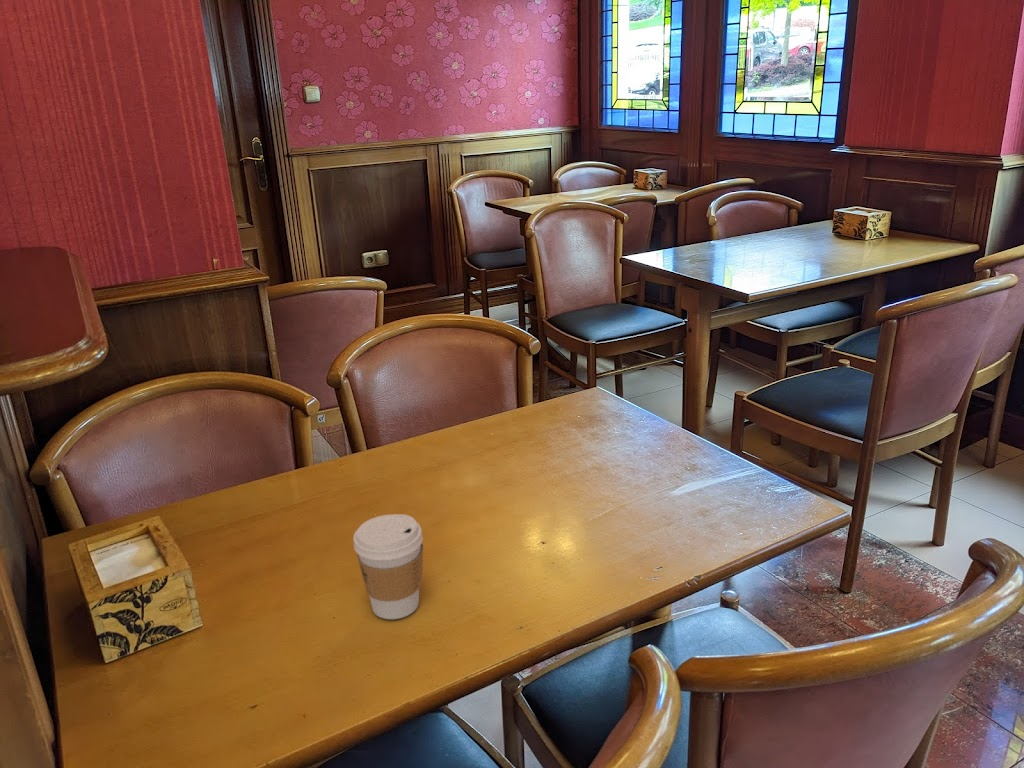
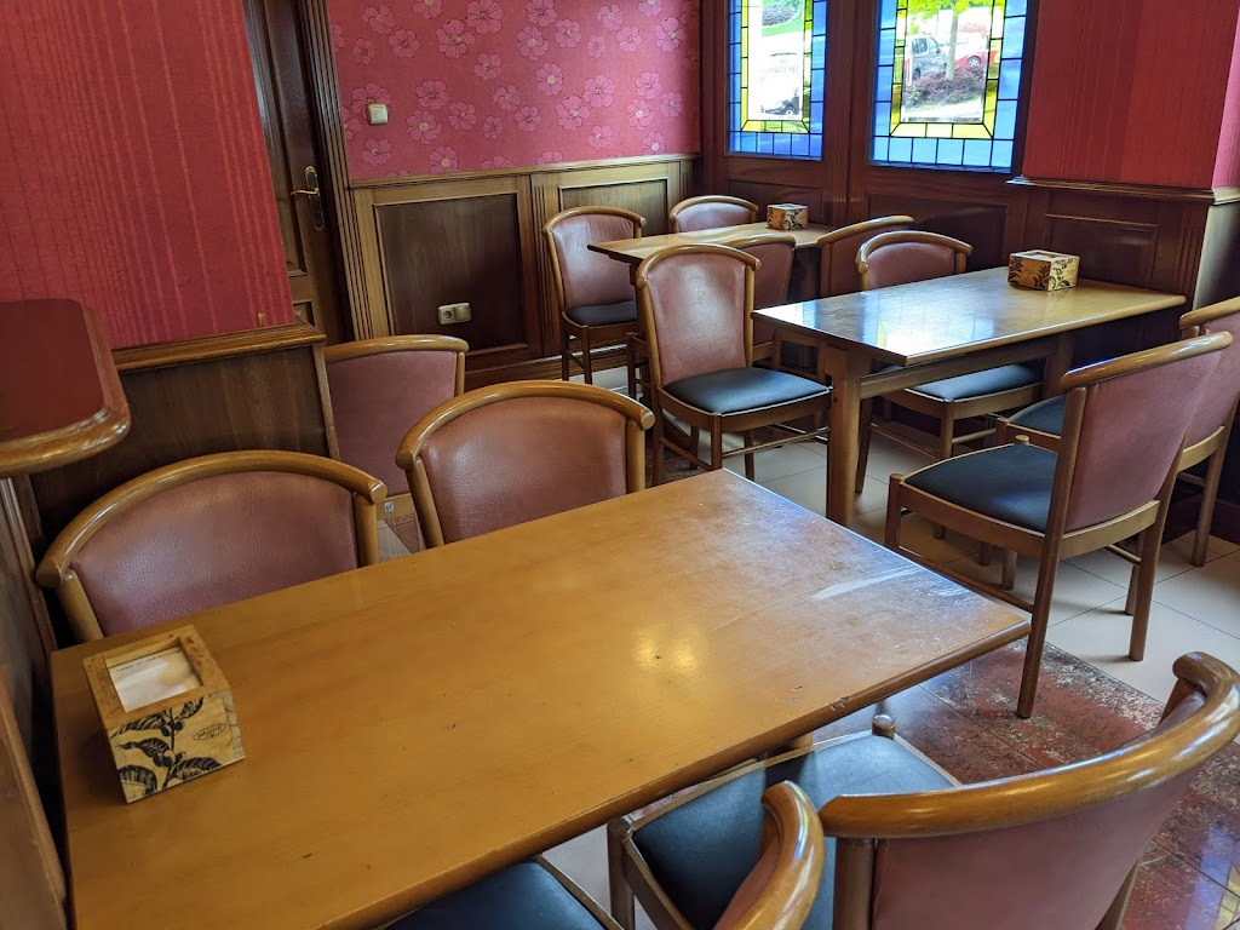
- coffee cup (391, 566)
